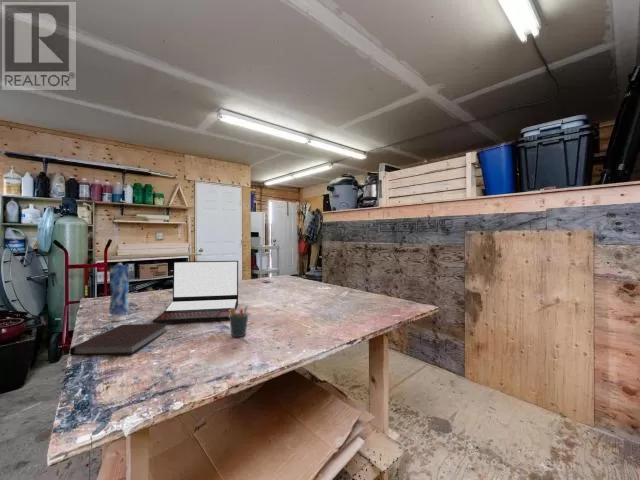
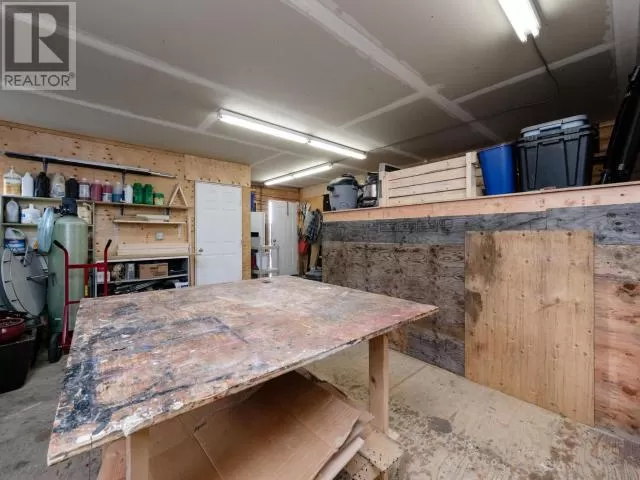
- dress (119, 291)
- laptop (200, 288)
- pen holder (238, 319)
- notebook (125, 337)
